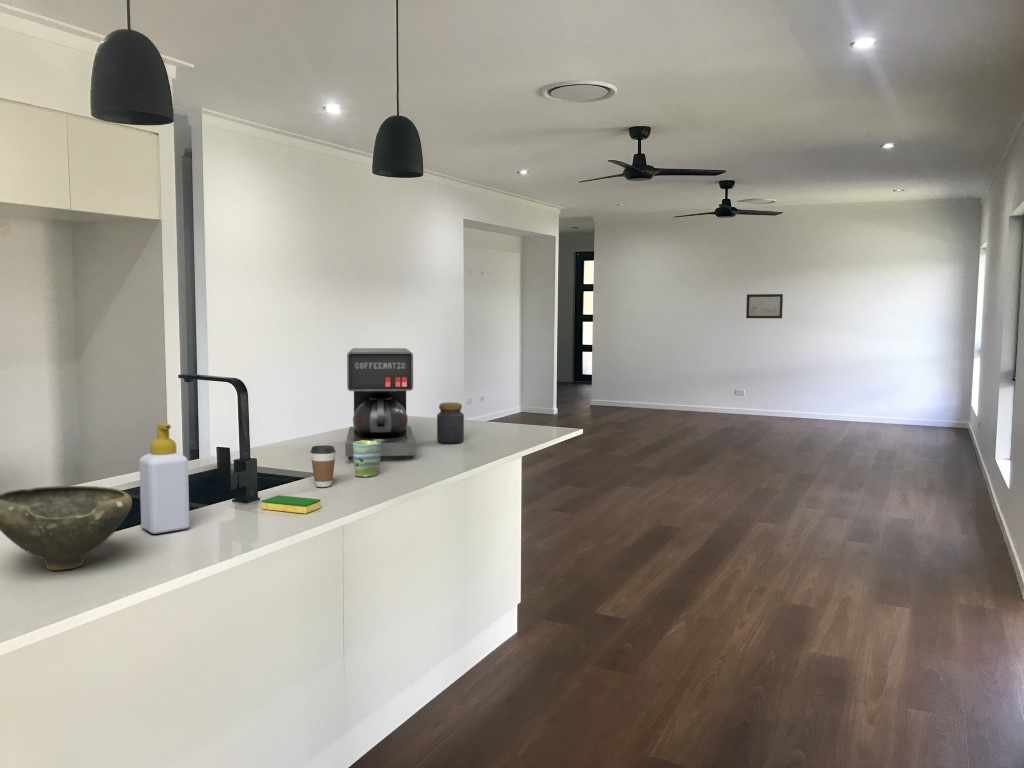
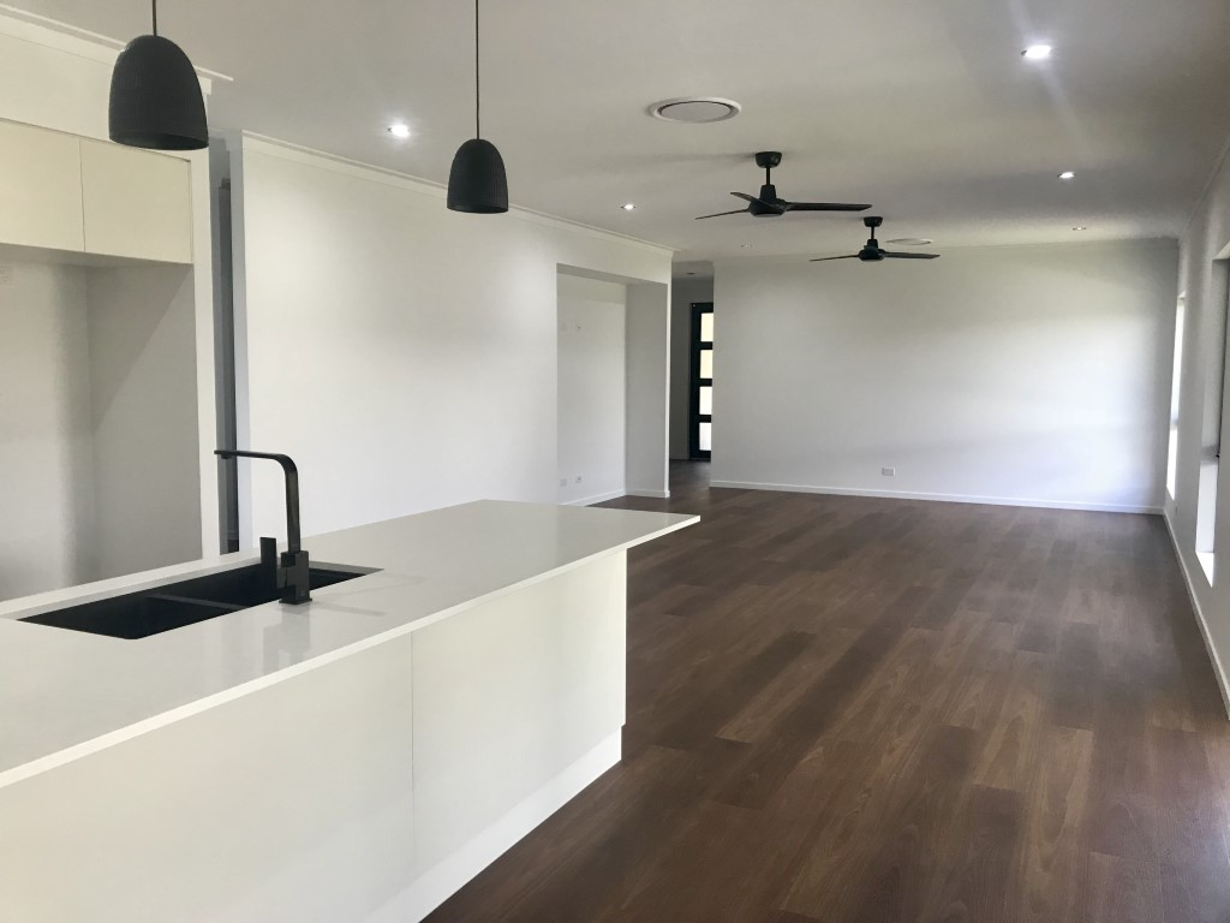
- mug (369, 457)
- wall art (764, 306)
- coffee cup (323, 465)
- dish sponge (291, 504)
- bowl (64, 528)
- soap bottle (164, 476)
- jar (450, 422)
- coffee maker (380, 400)
